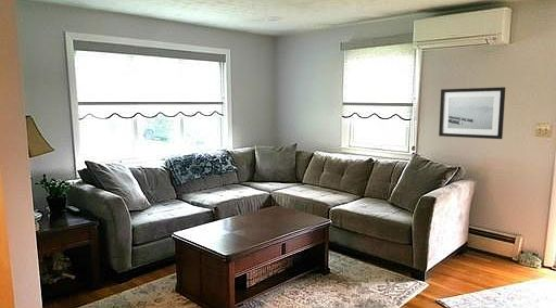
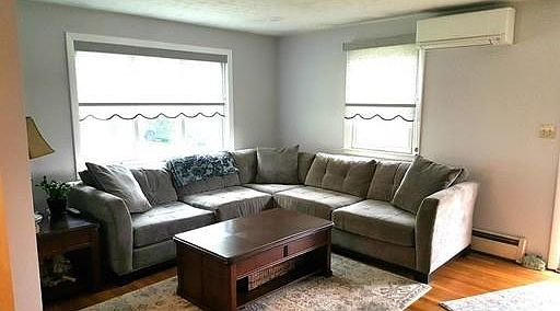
- wall art (470, 113)
